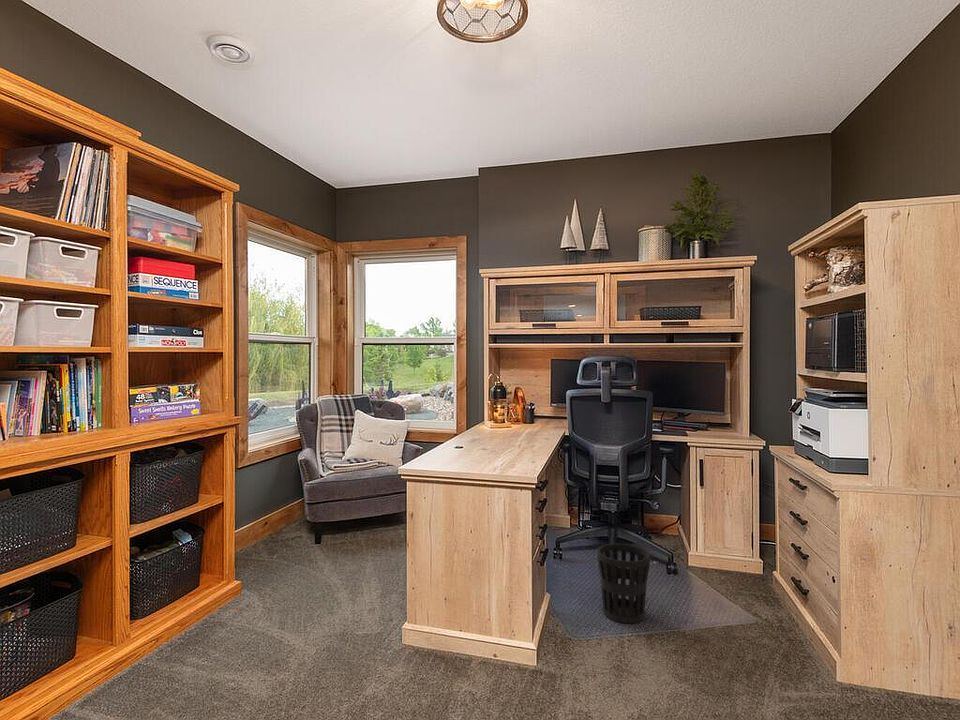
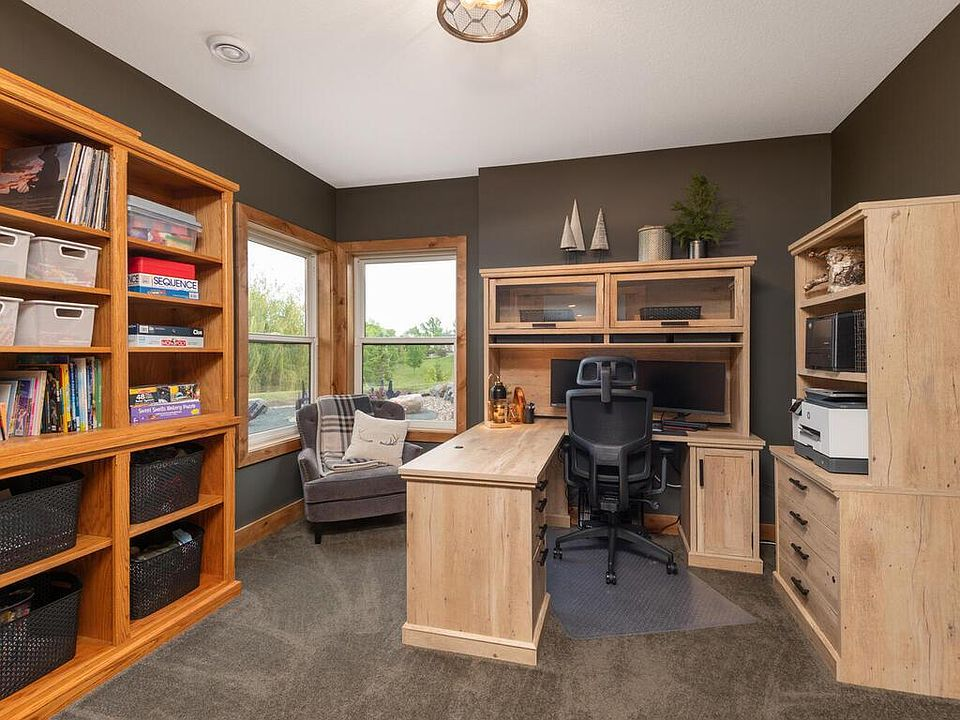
- wastebasket (623, 582)
